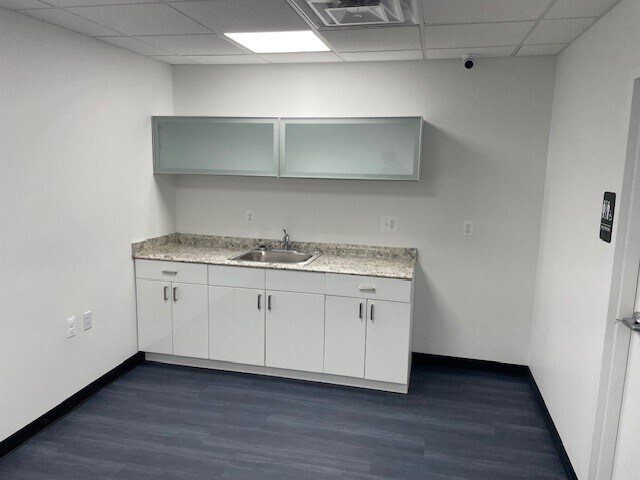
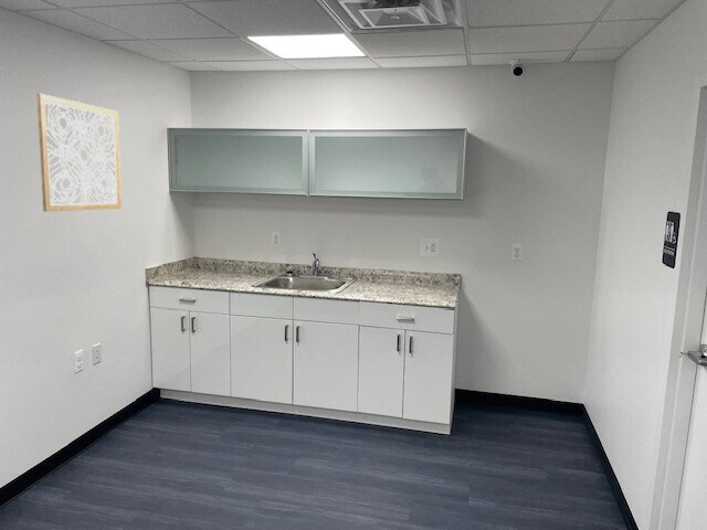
+ wall art (81, 157)
